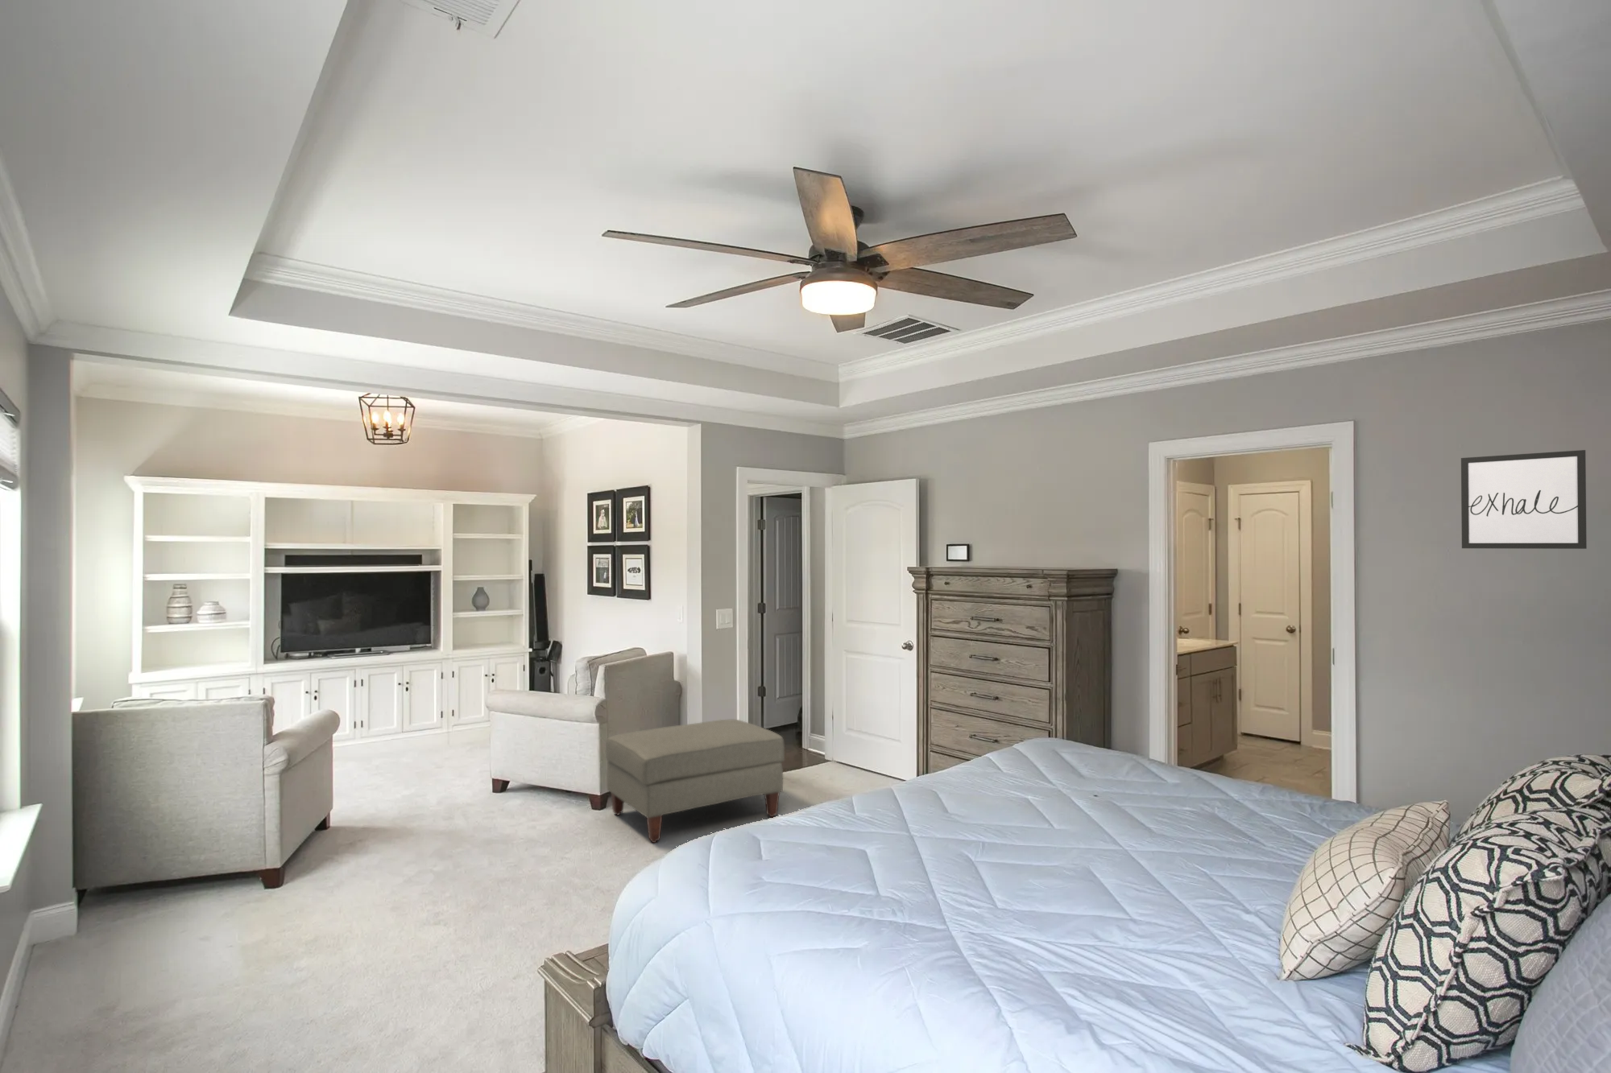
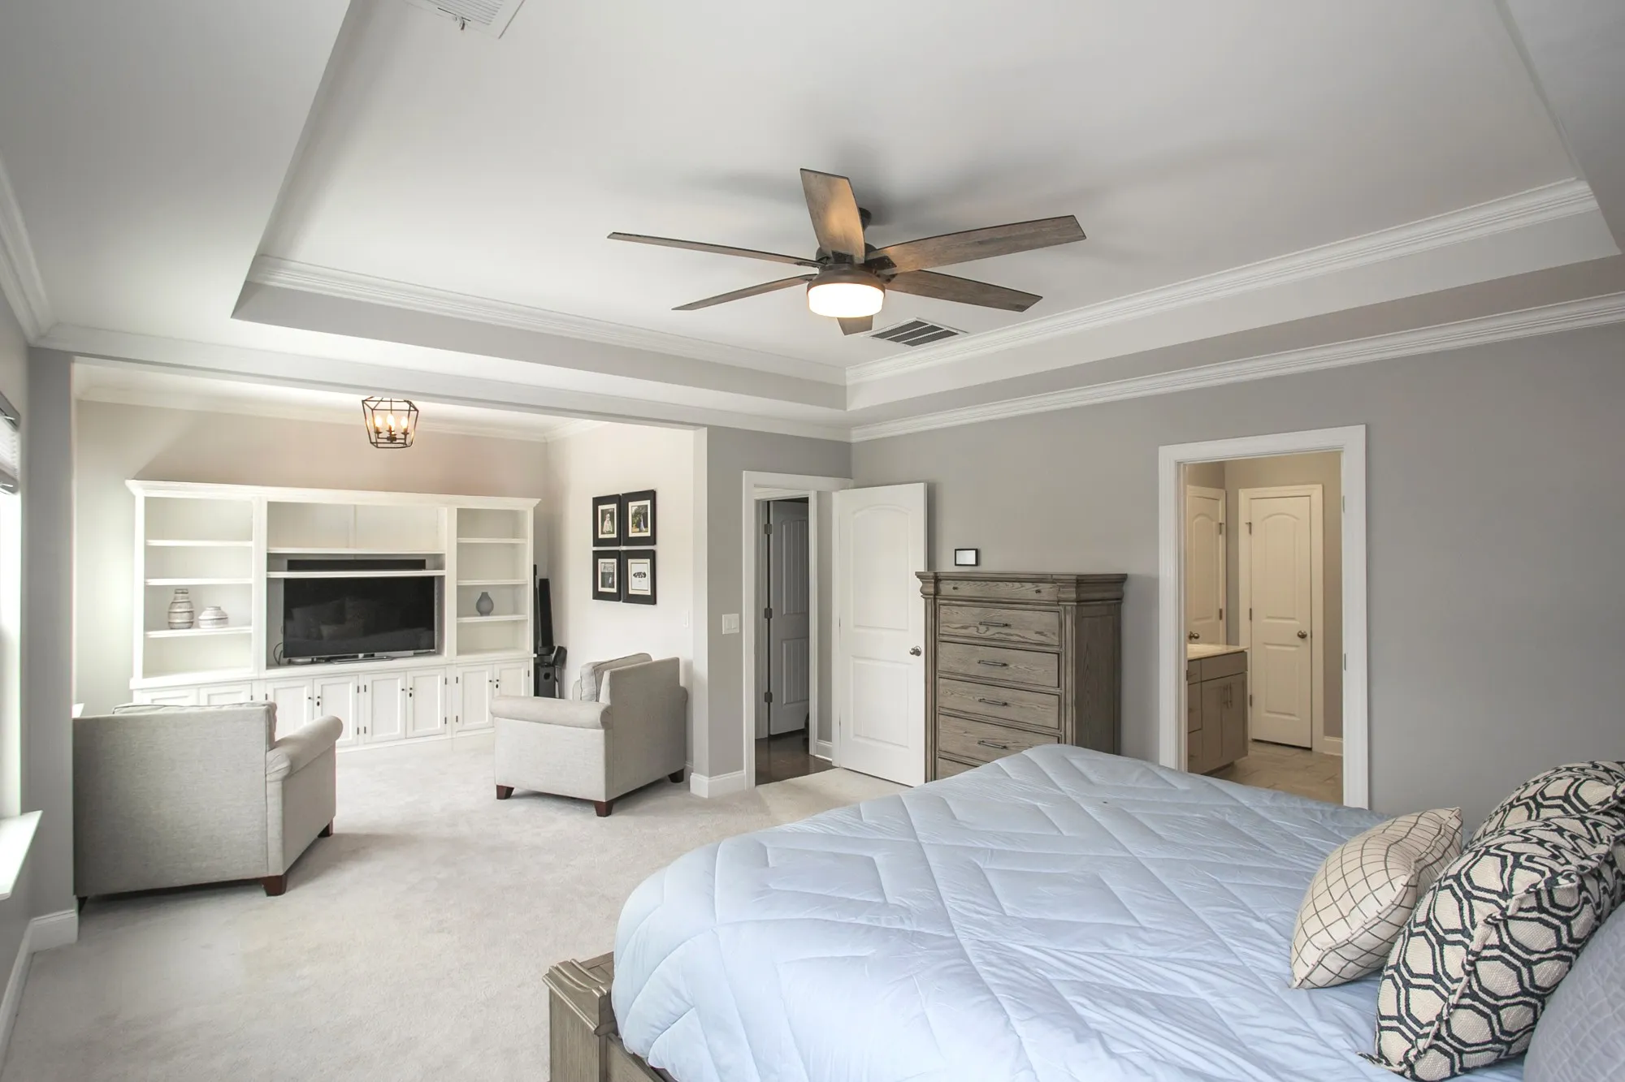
- wall art (1521, 501)
- ottoman (695, 772)
